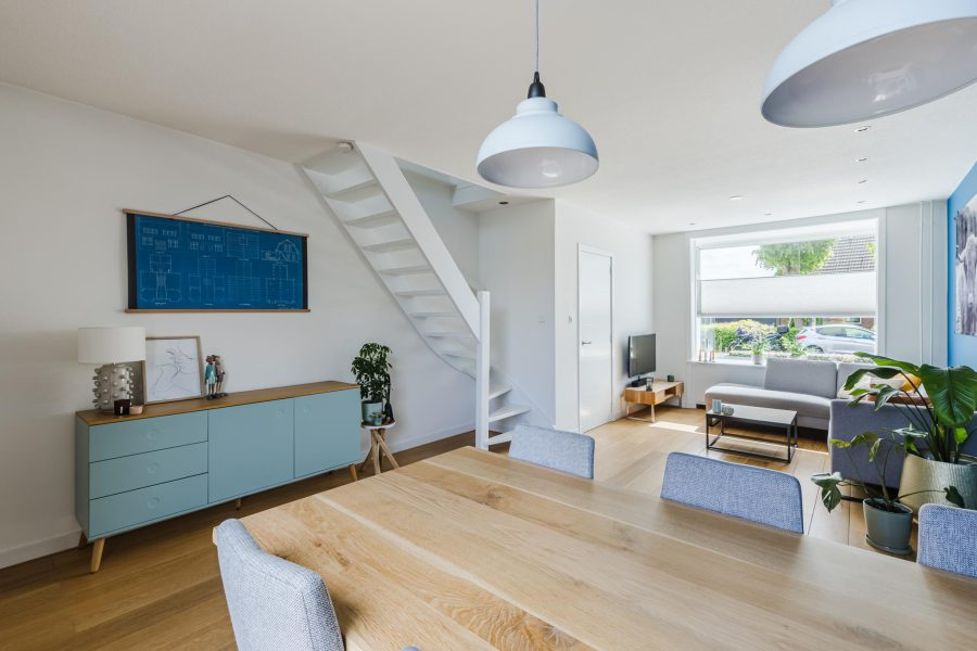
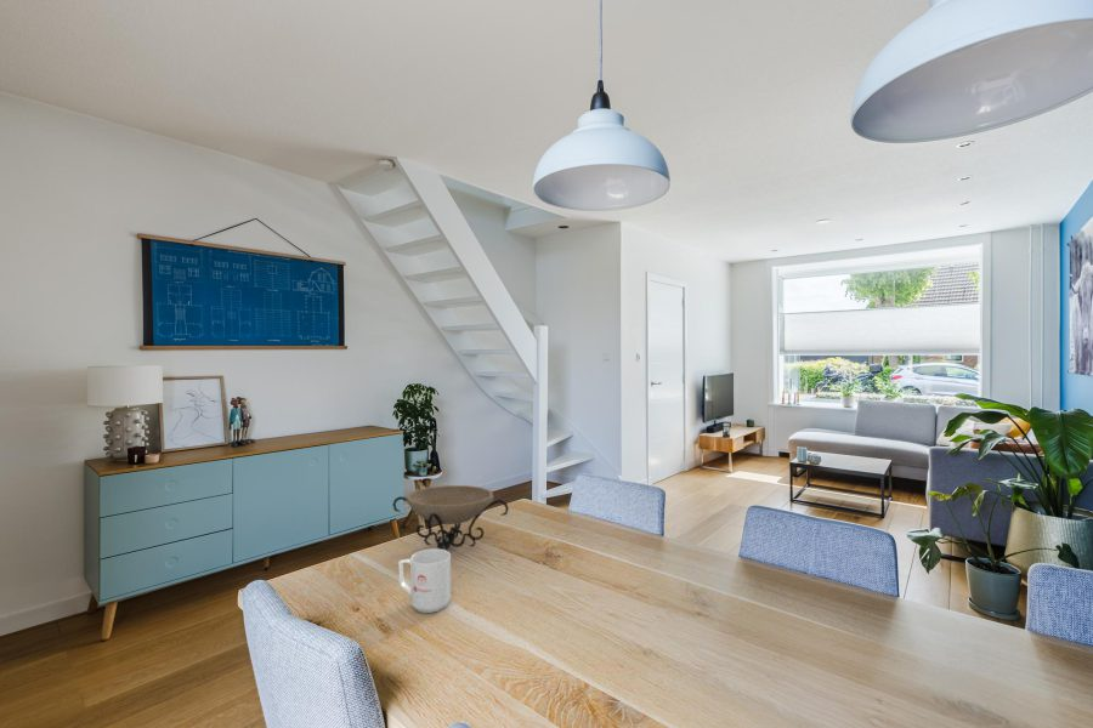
+ mug (424, 579)
+ decorative bowl (449, 521)
